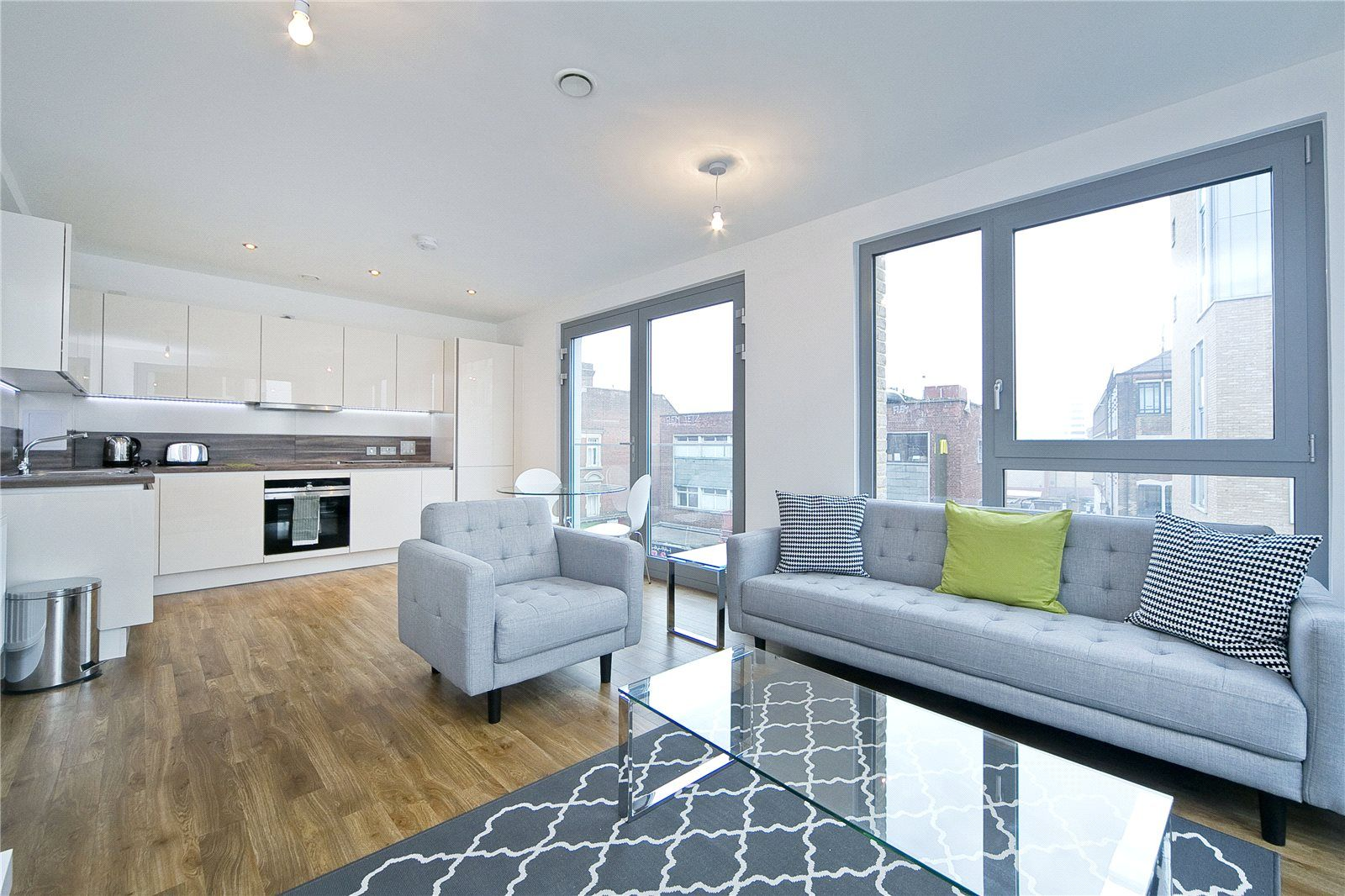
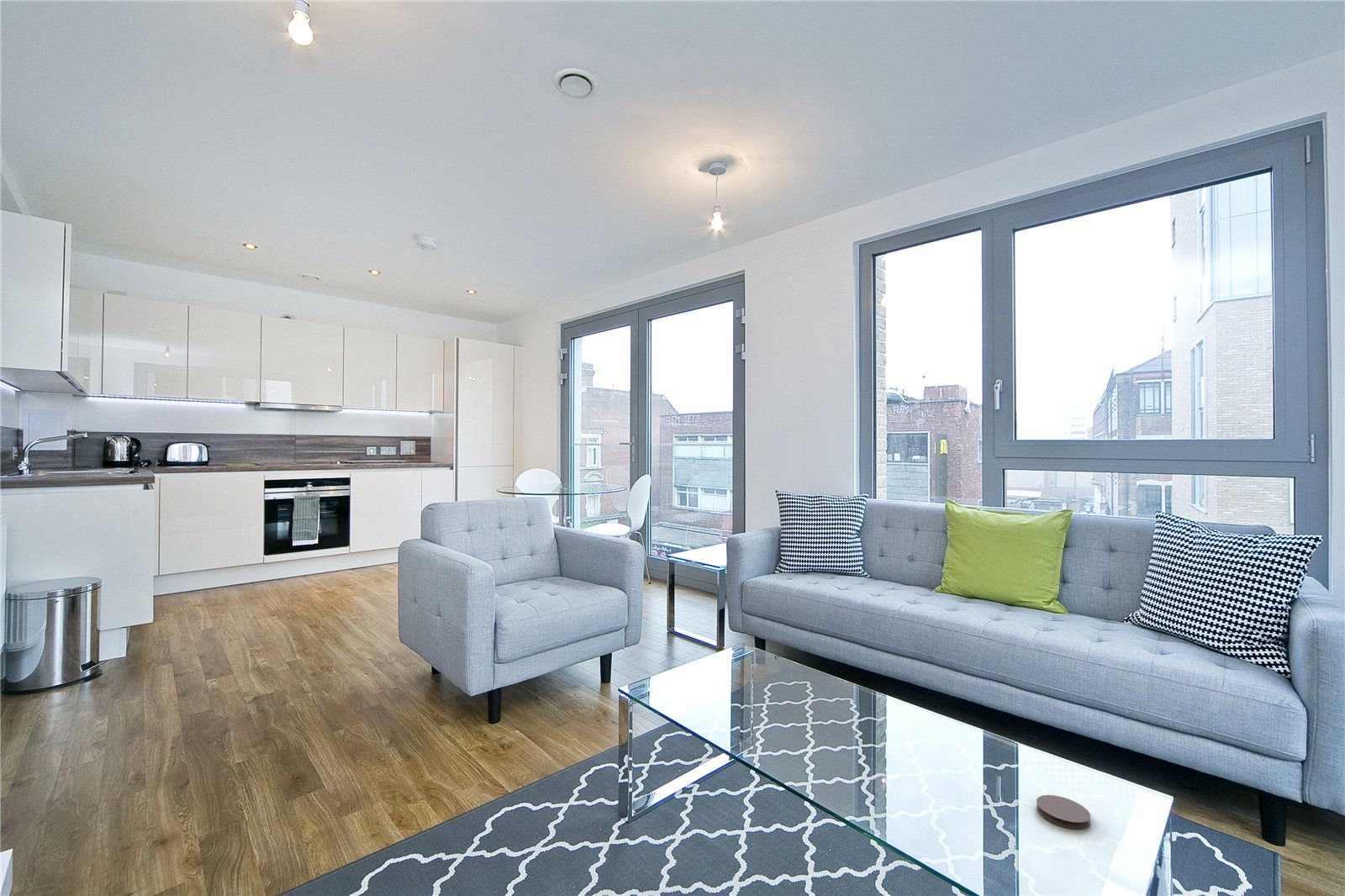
+ coaster (1063, 811)
